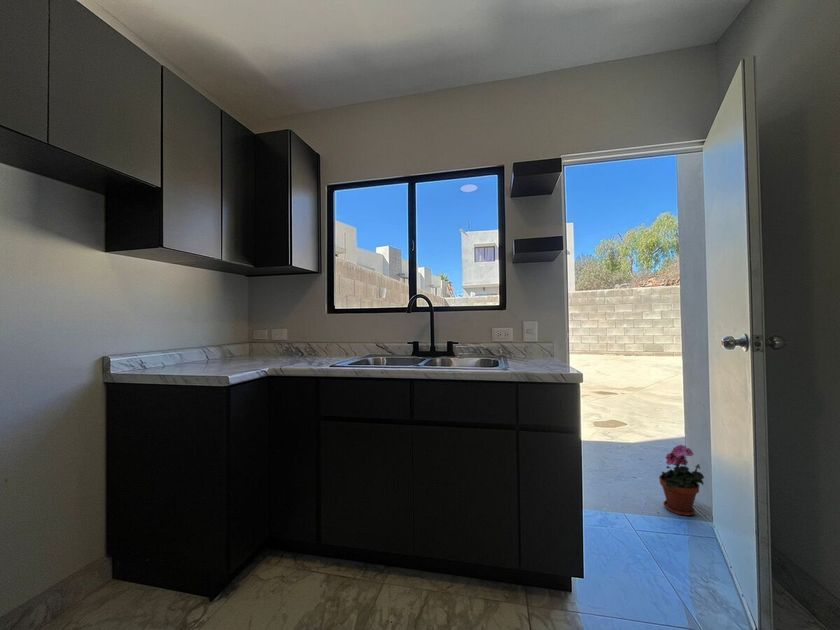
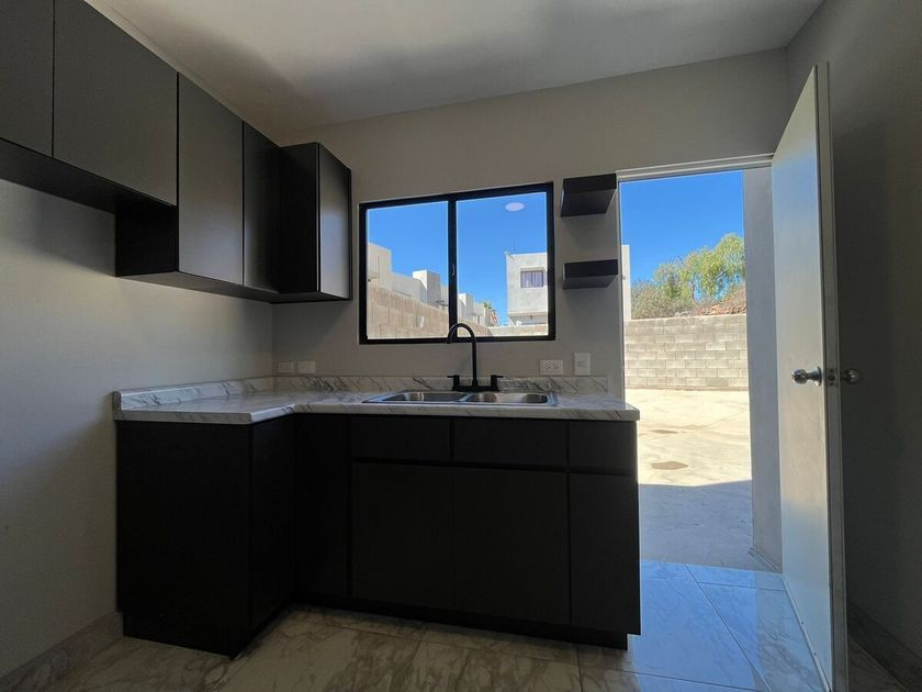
- potted plant (680, 476)
